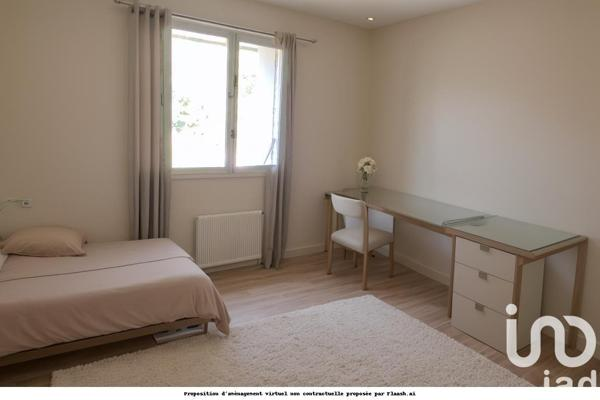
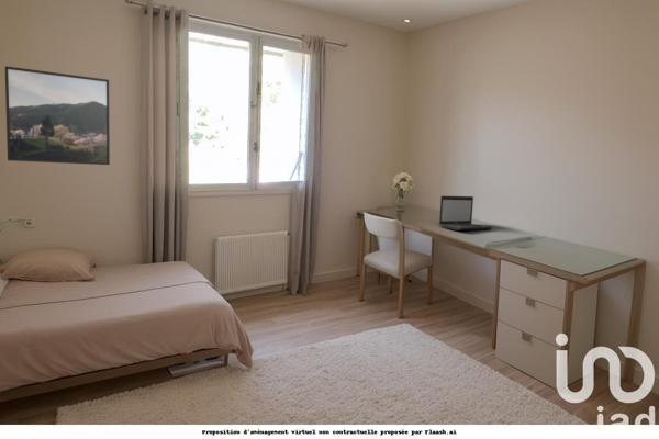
+ laptop (466, 212)
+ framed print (59, 119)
